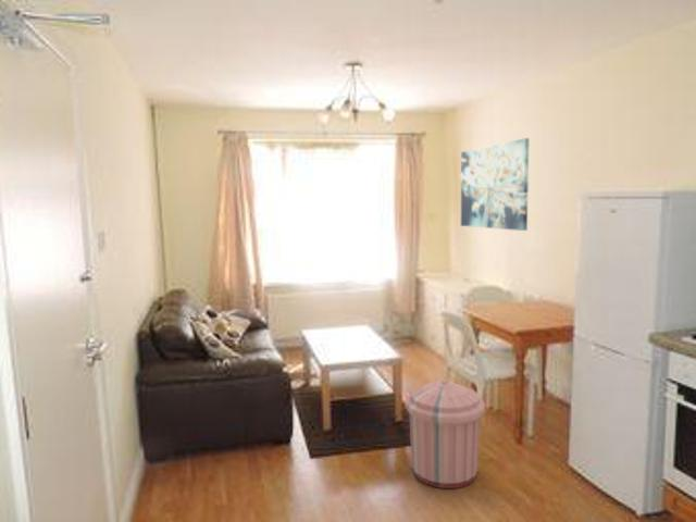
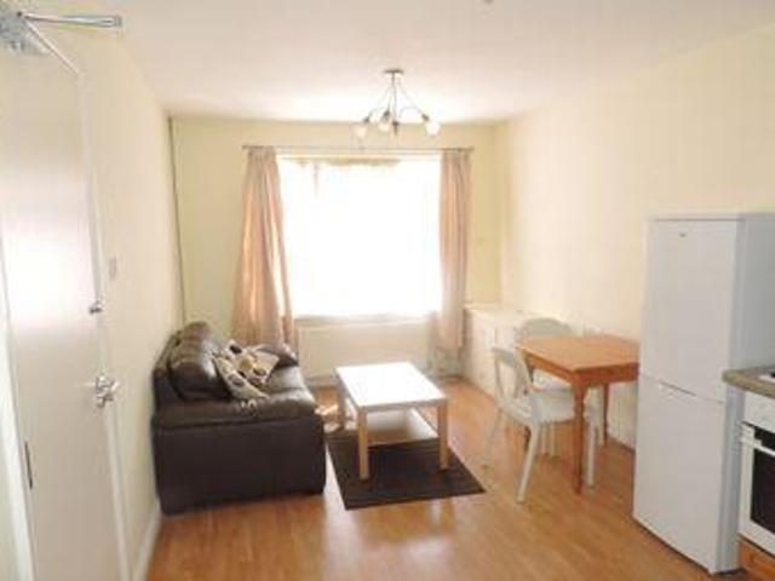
- trash can (444, 426)
- wall art (490, 187)
